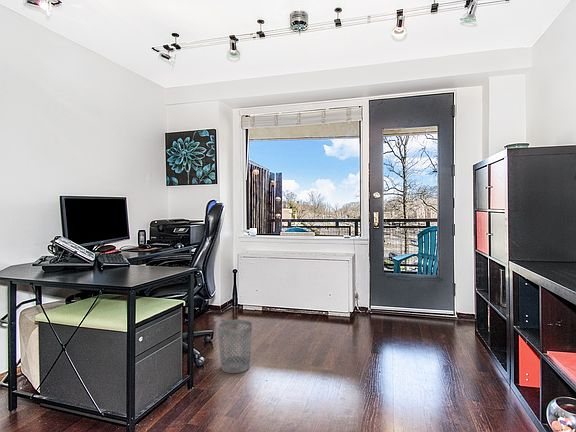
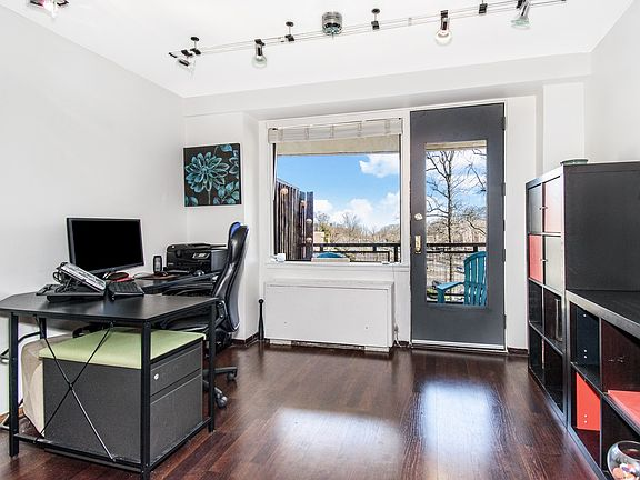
- wastebasket (235, 345)
